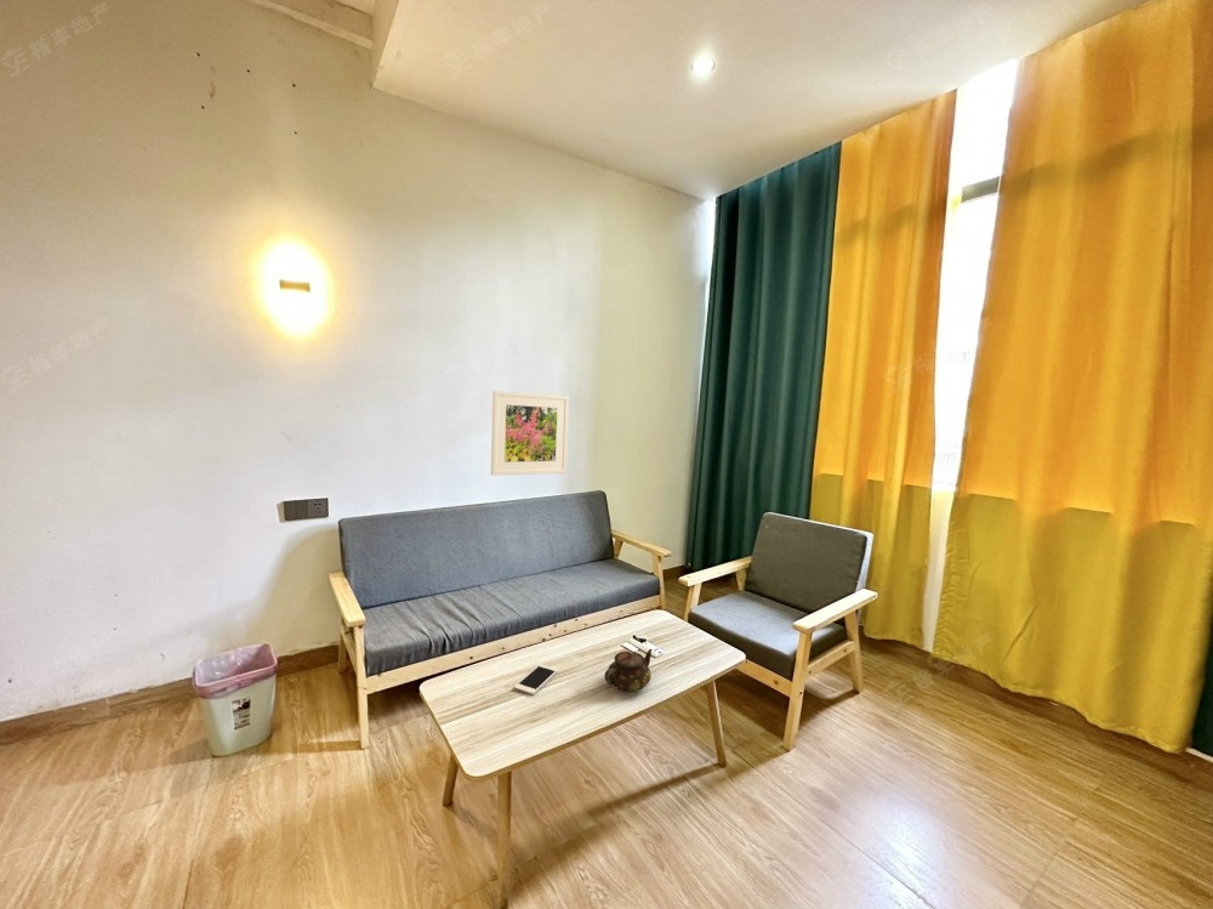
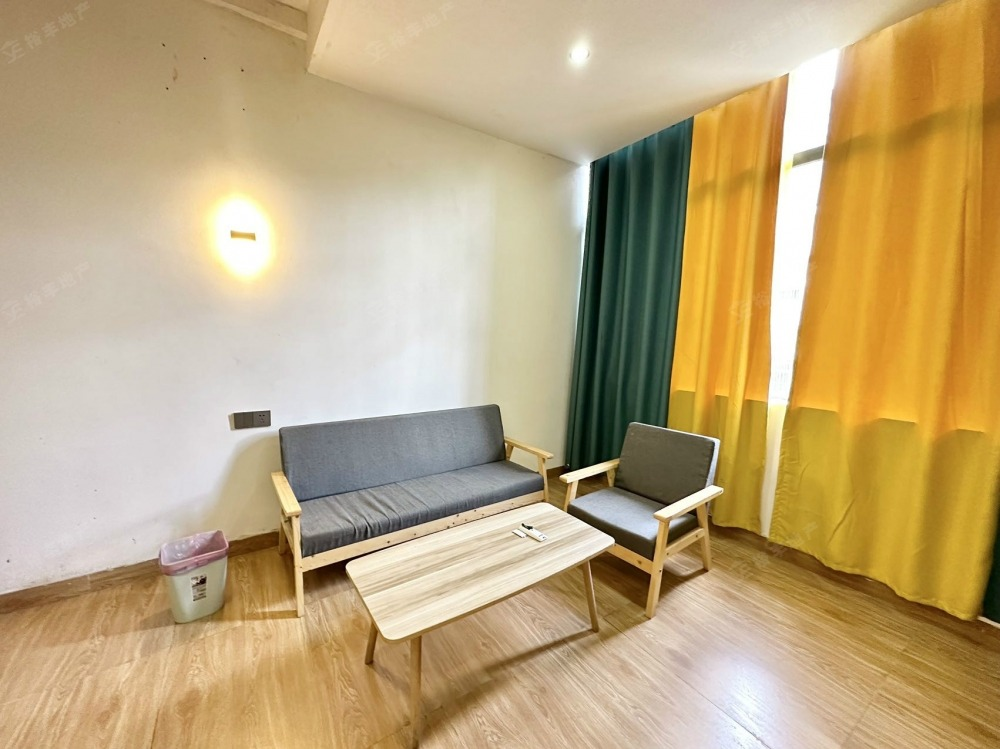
- teapot (630, 667)
- cell phone (536, 678)
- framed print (531, 433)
